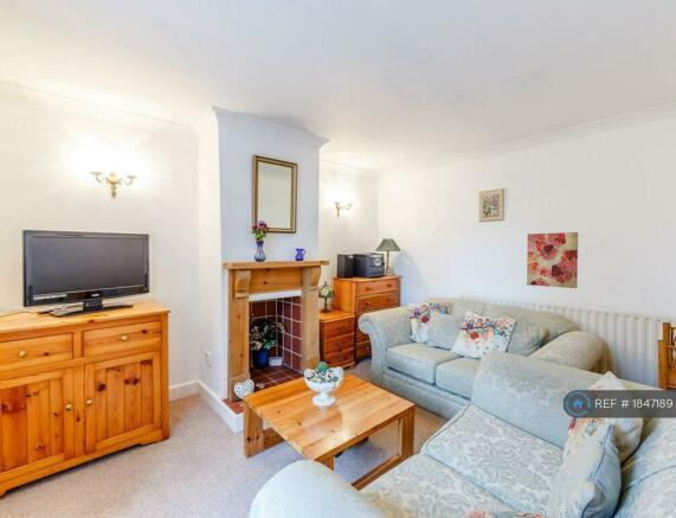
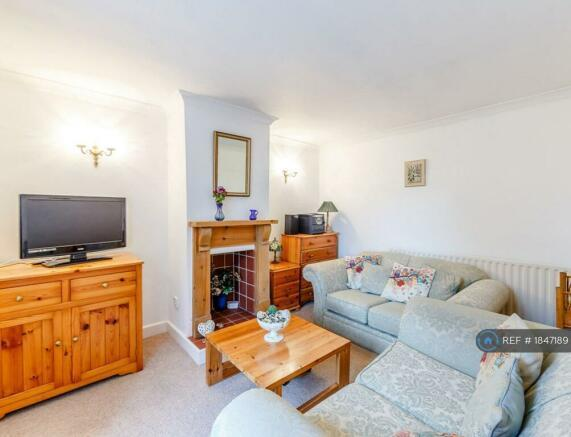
- wall art (551, 260)
